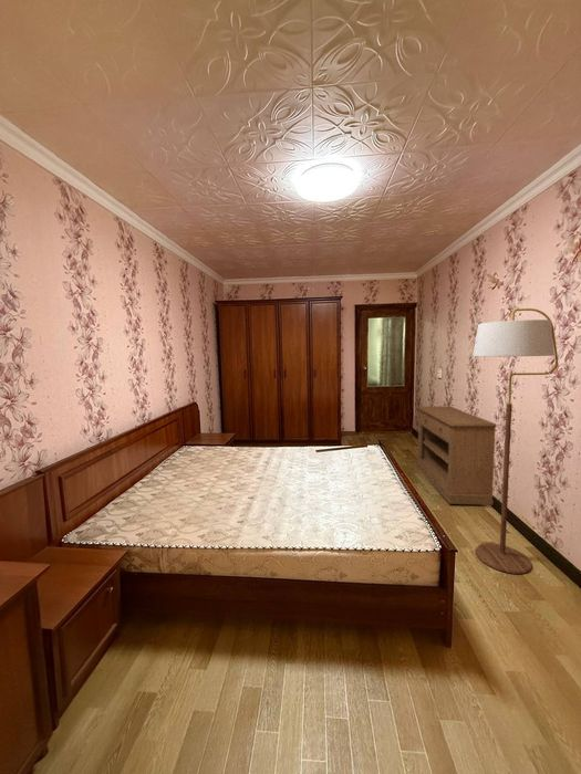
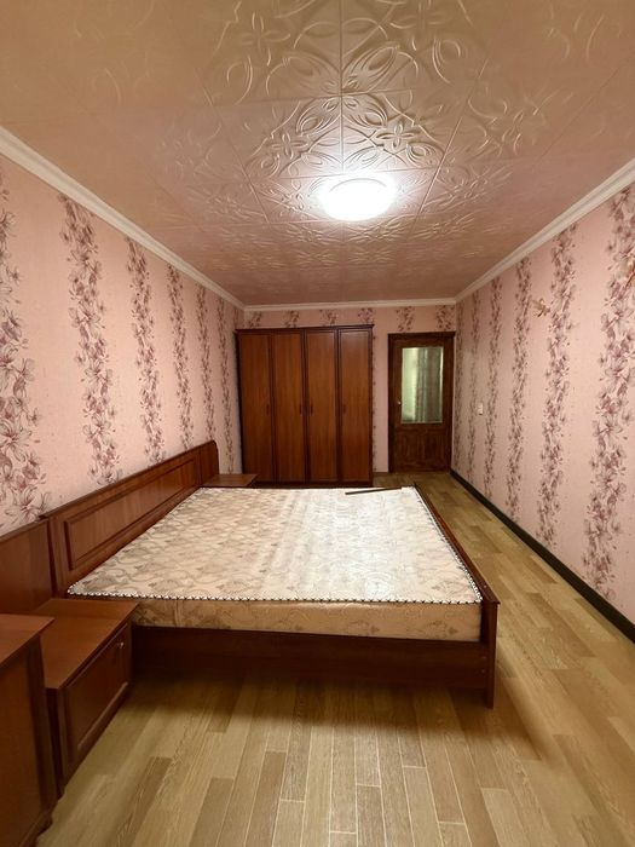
- sideboard (449, 448)
- floor lamp (509, 438)
